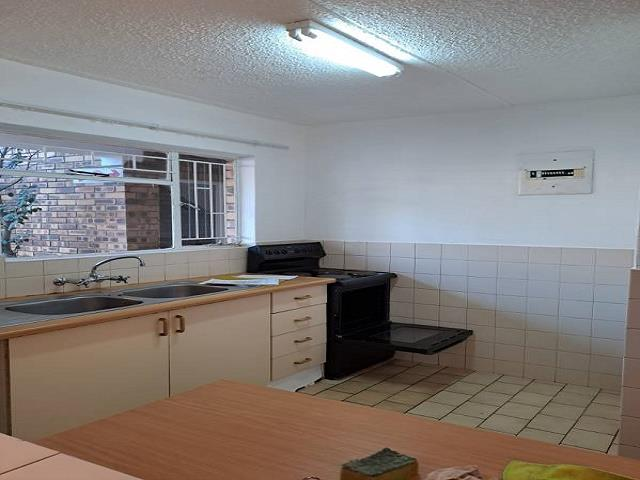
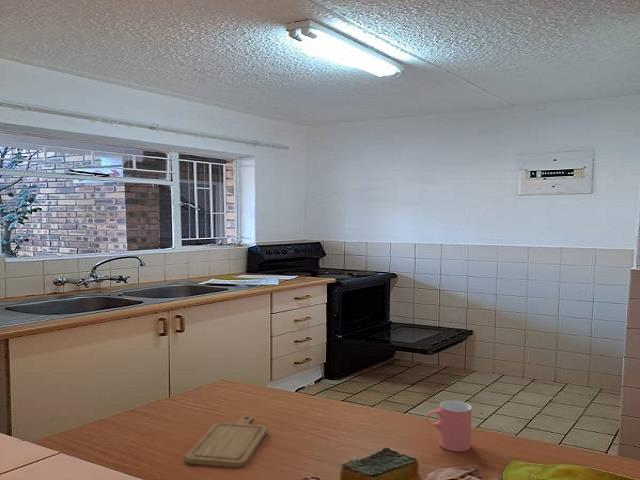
+ cup (447, 425)
+ chopping board (232, 438)
